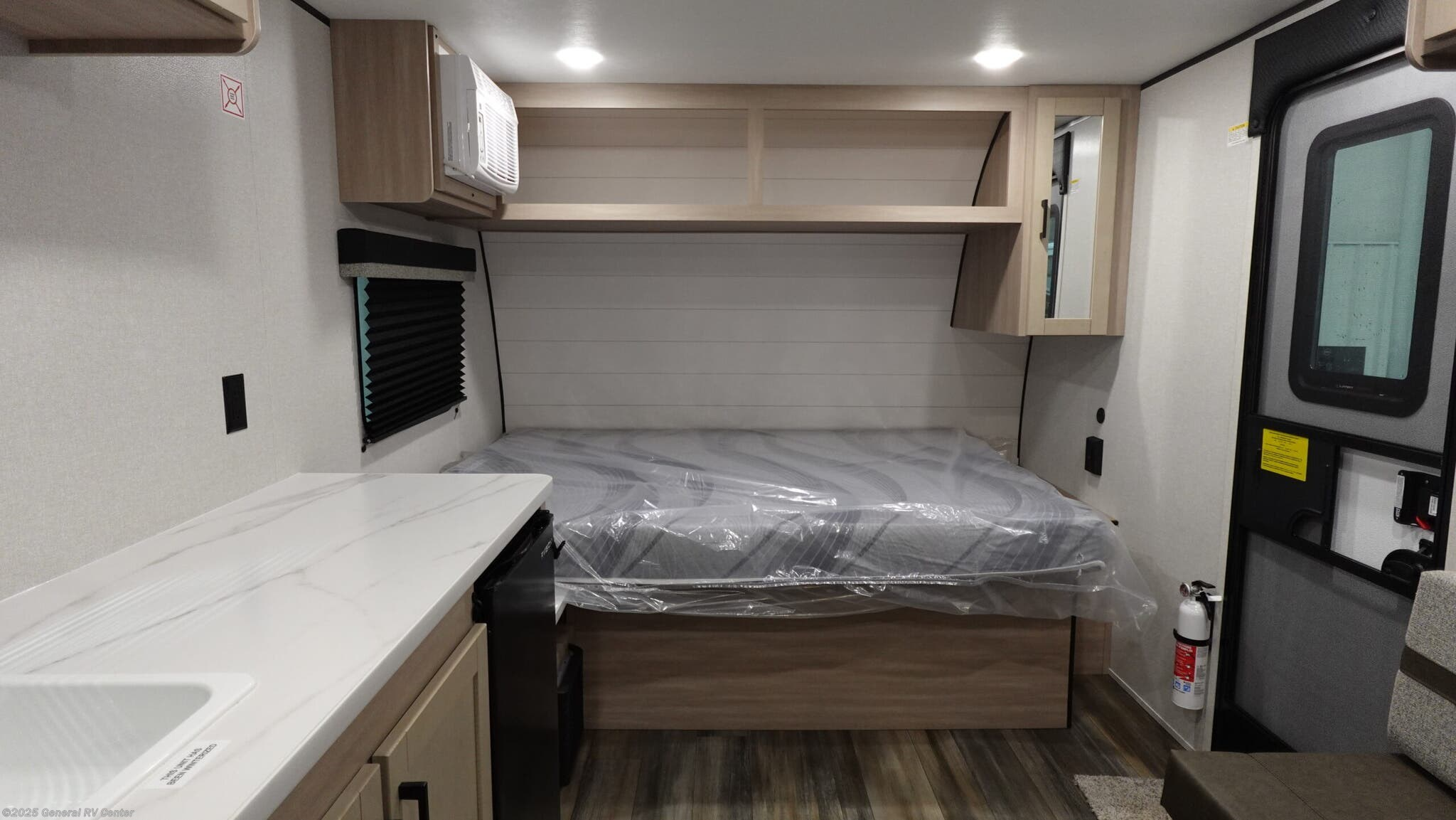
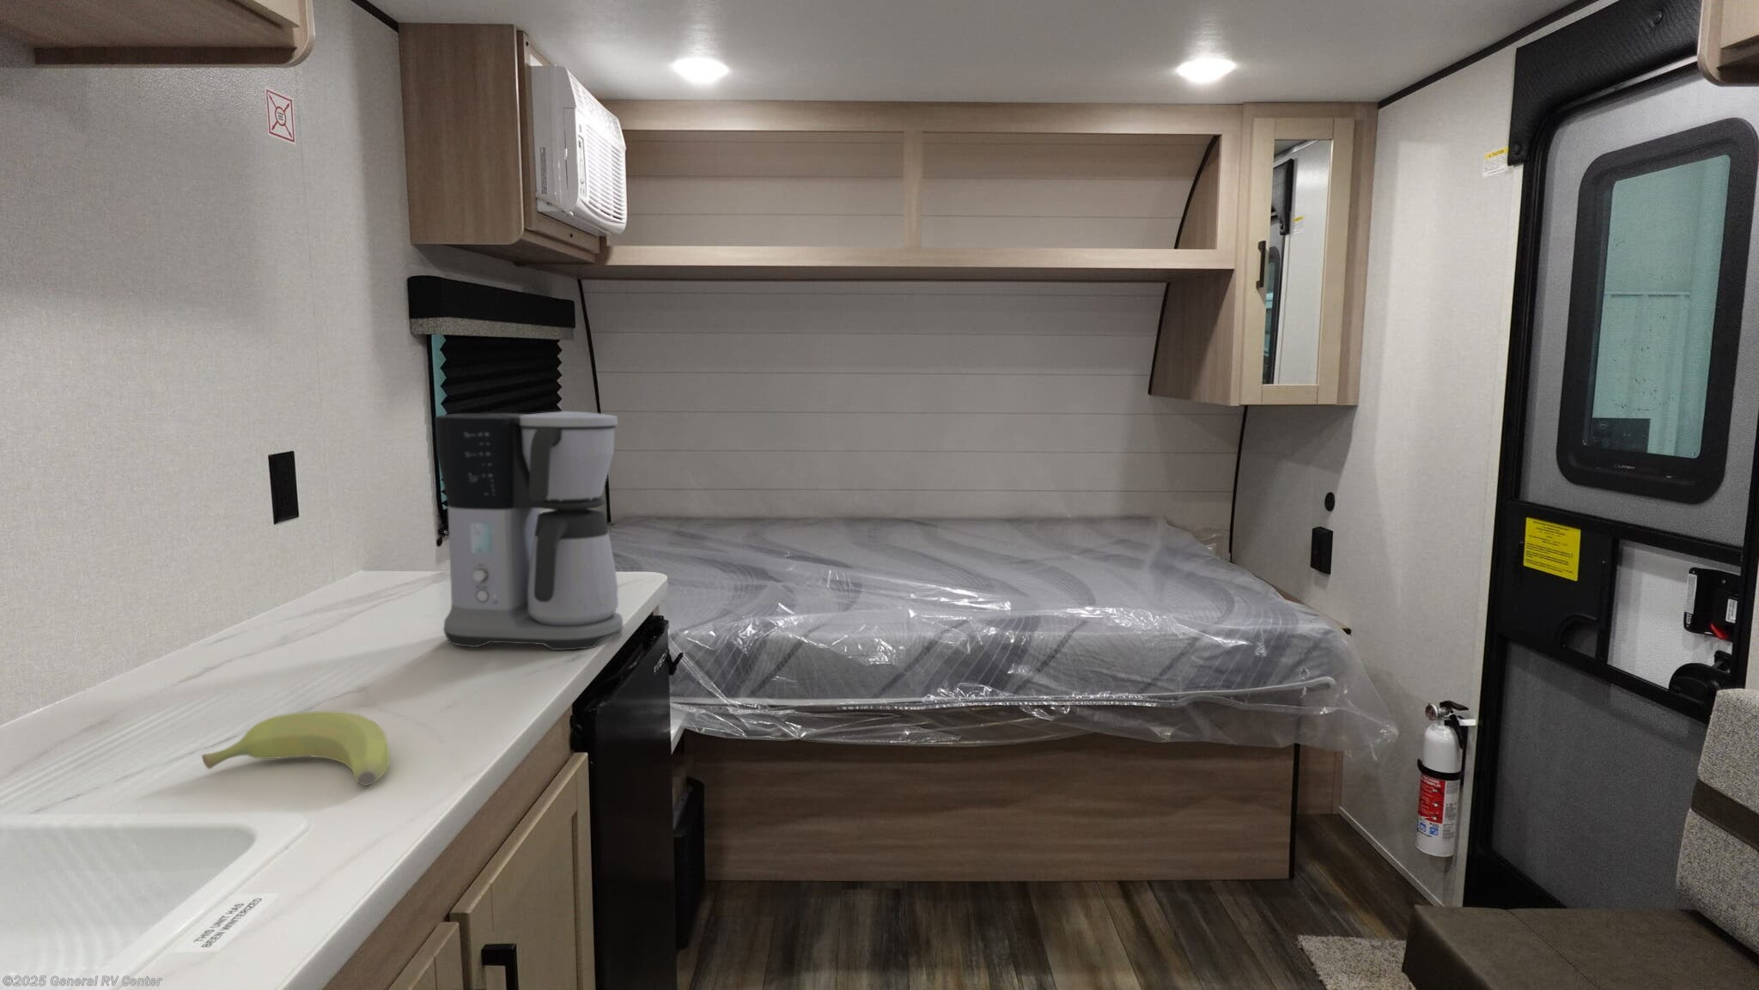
+ coffee maker (524, 528)
+ banana (296, 747)
